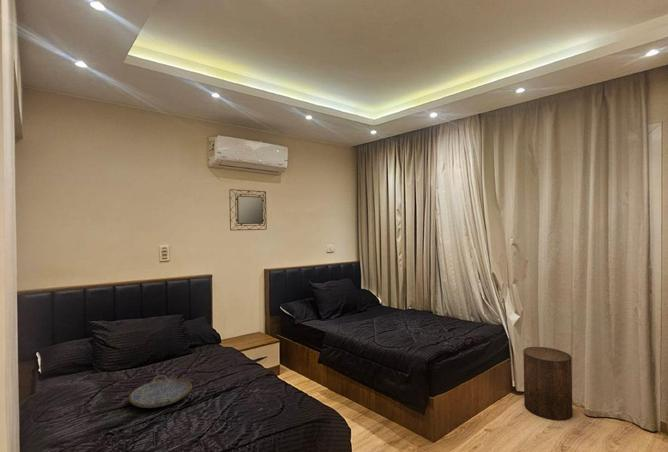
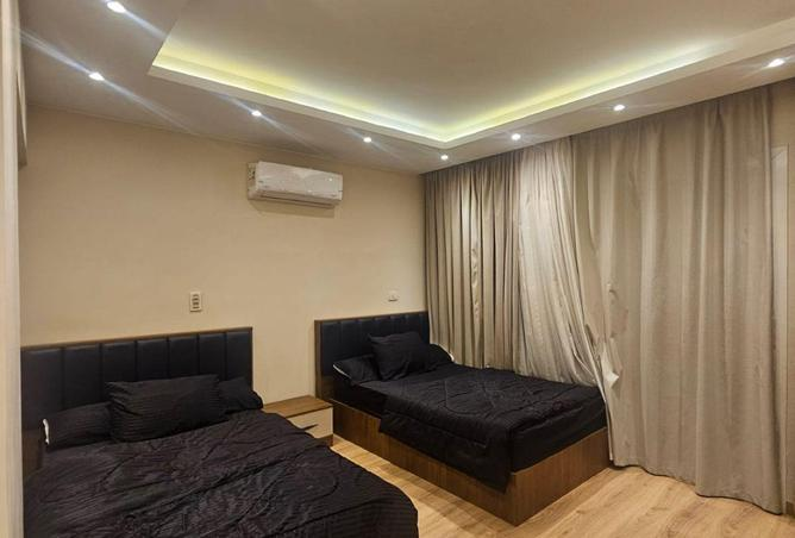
- stool (547, 381)
- serving tray (161, 391)
- home mirror (249, 210)
